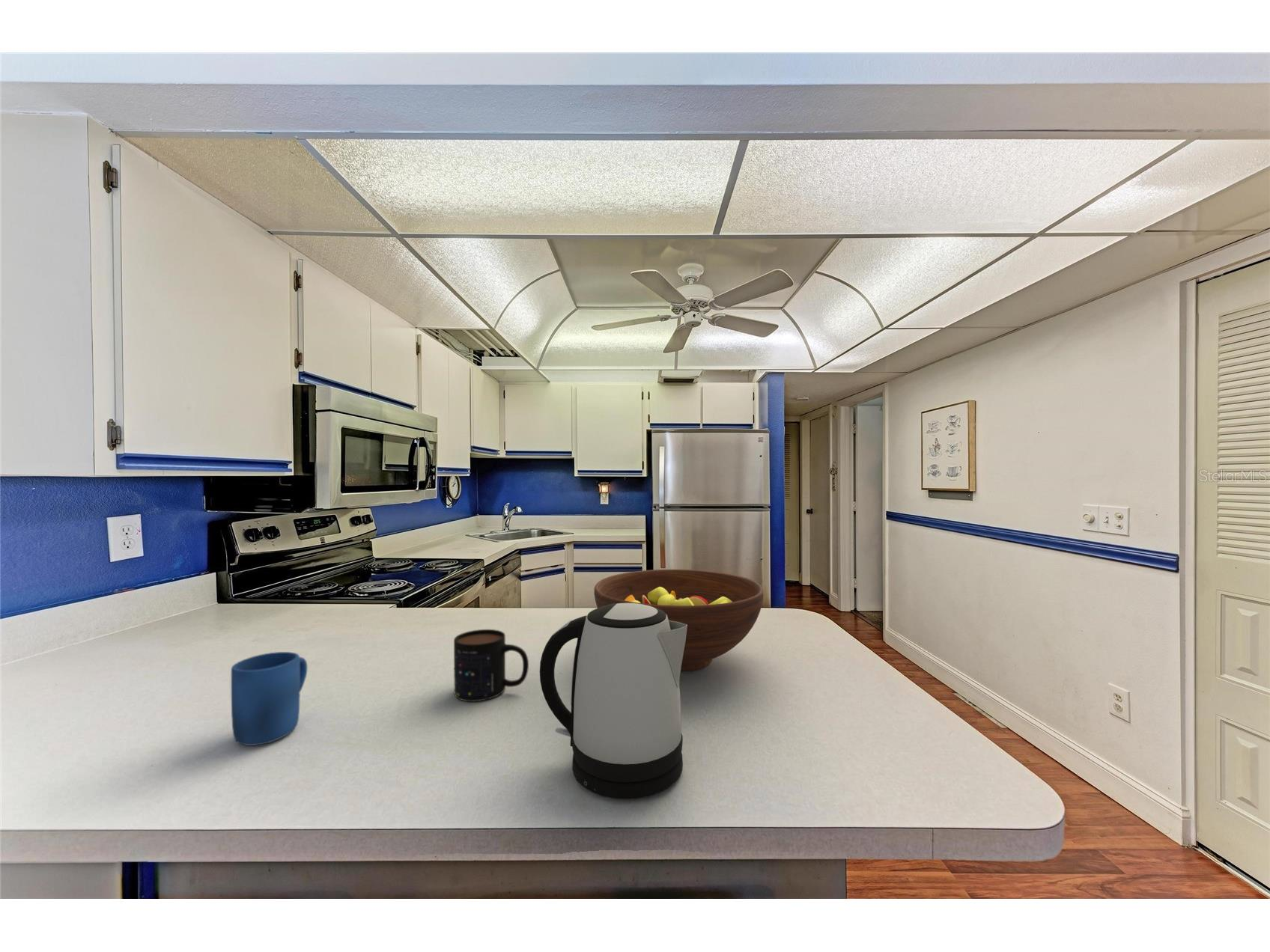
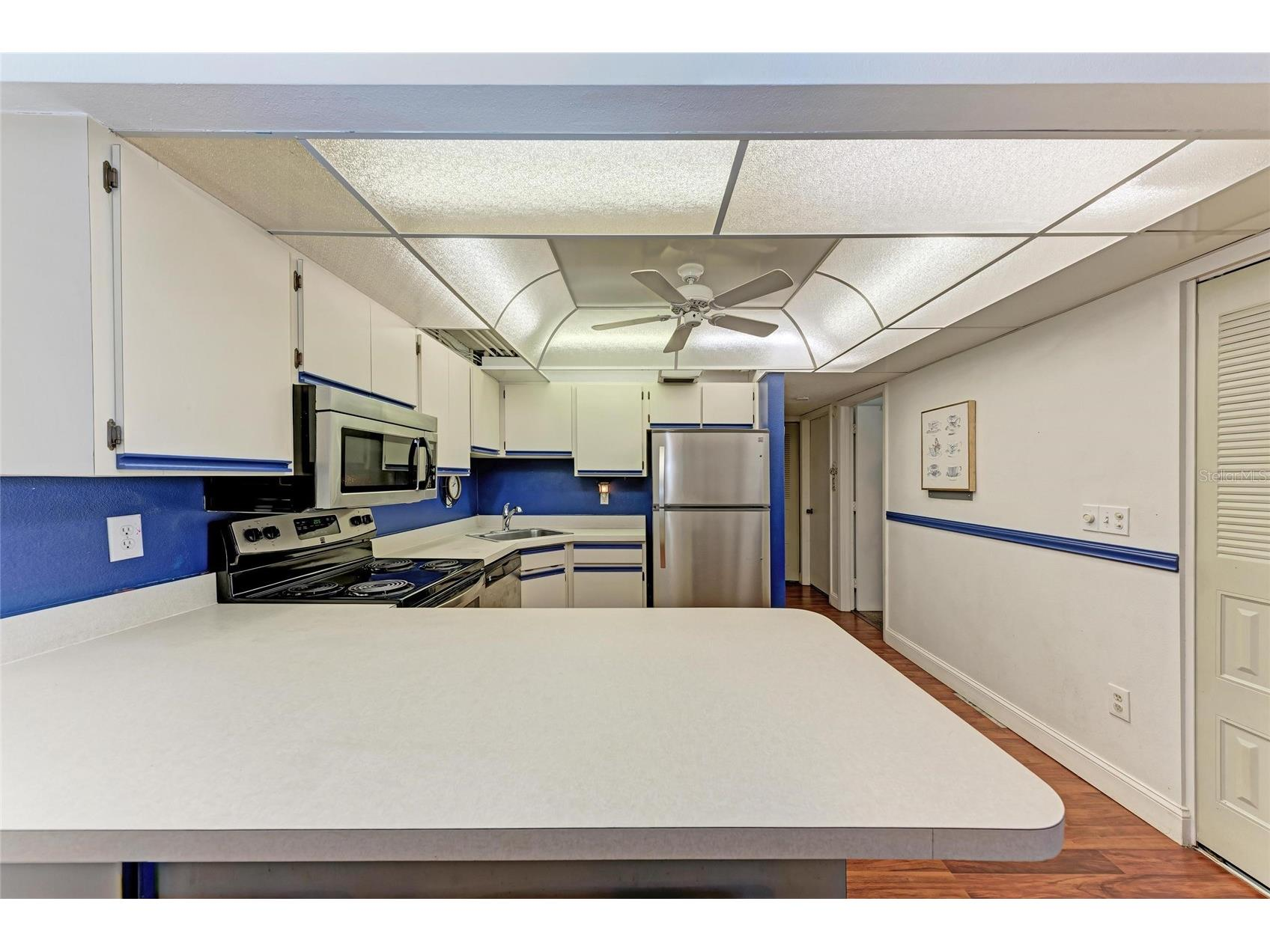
- fruit bowl (678, 622)
- mug (492, 664)
- kettle (611, 685)
- mug (276, 692)
